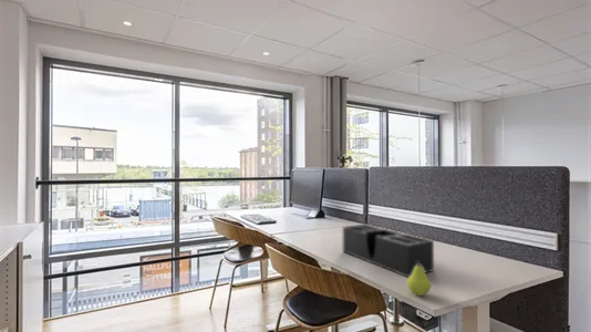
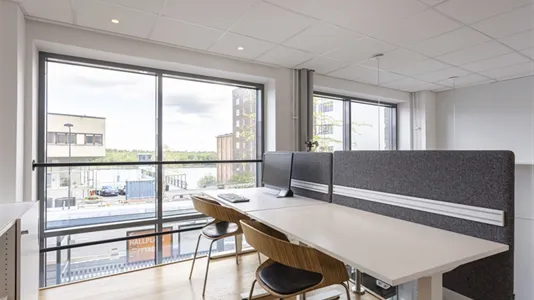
- desk organizer (383, 246)
- fruit (418, 278)
